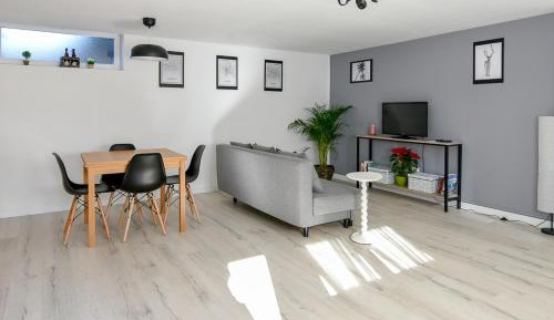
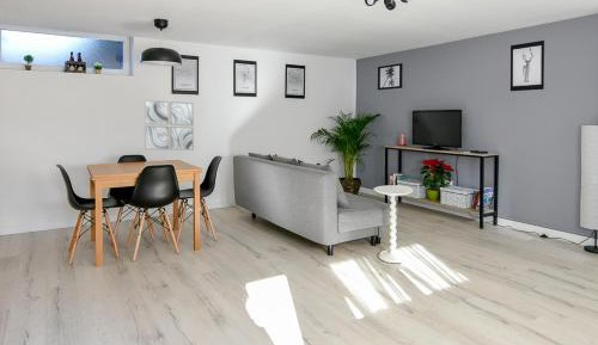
+ wall art (170, 124)
